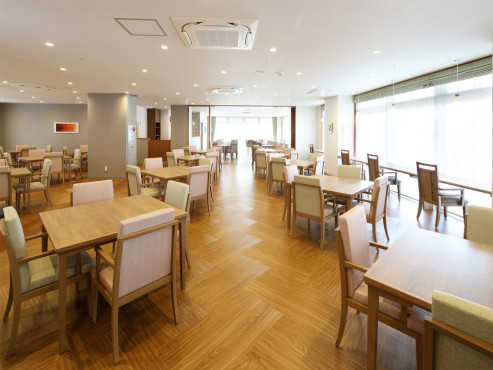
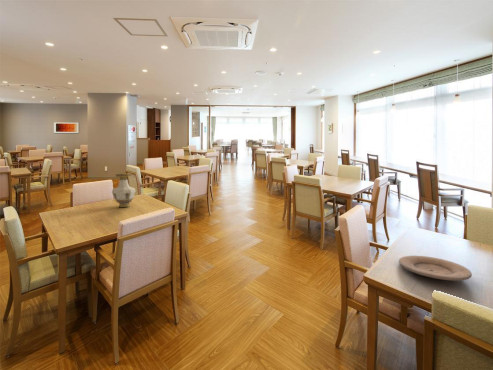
+ plate (432, 269)
+ vase (123, 189)
